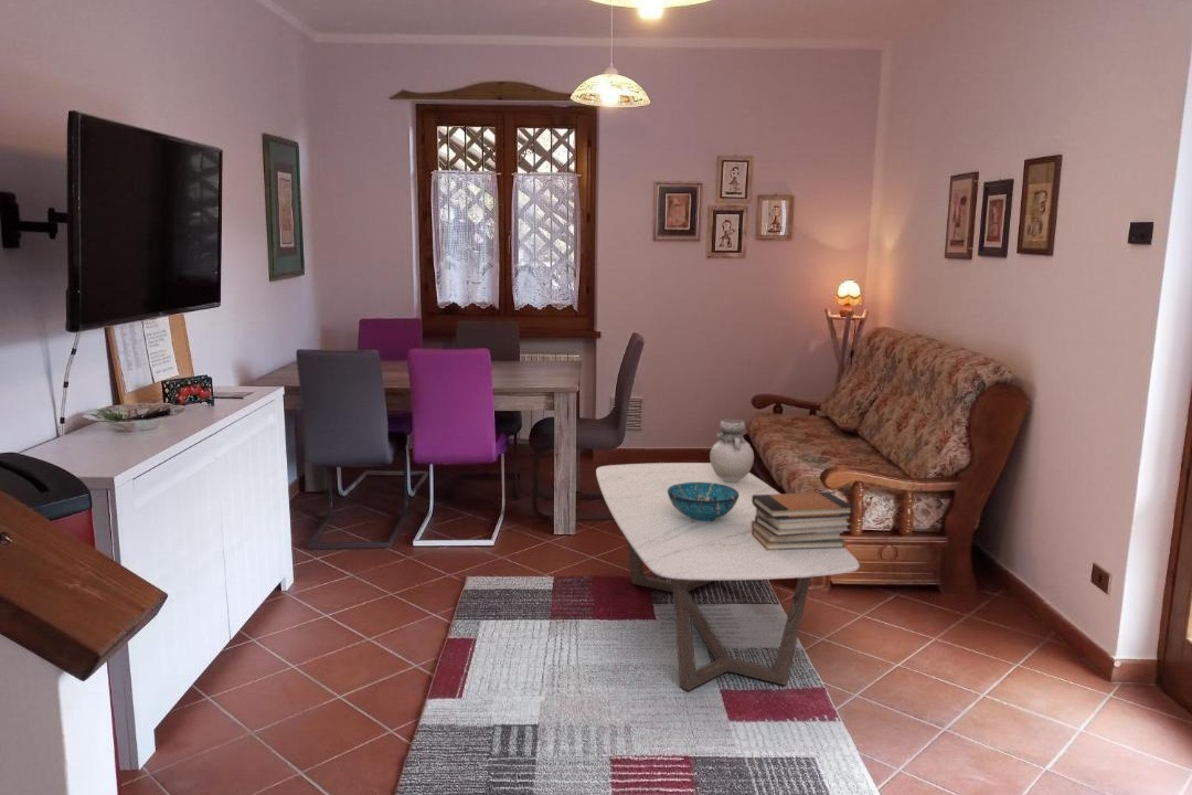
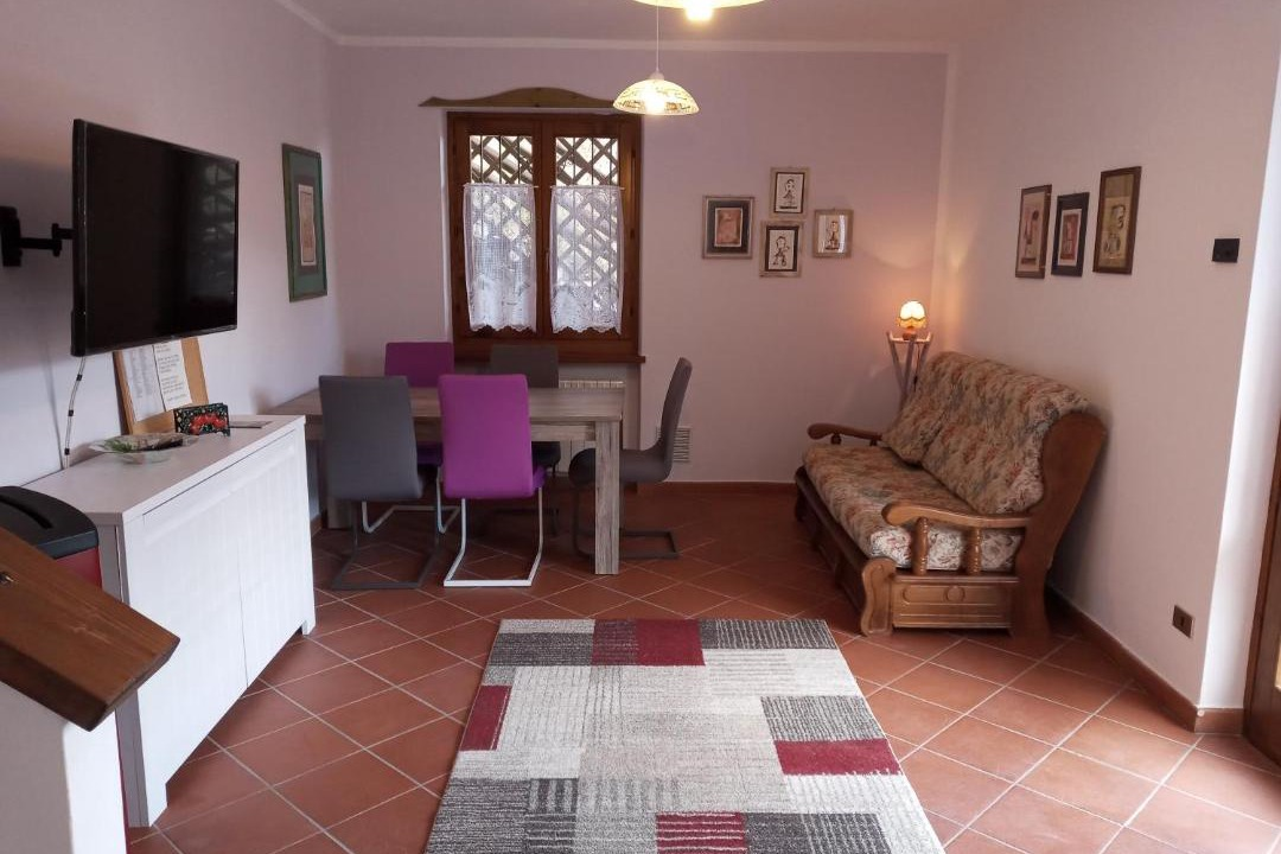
- coffee table (702, 568)
- decorative bowl (702, 505)
- vase (732, 451)
- book stack (800, 520)
